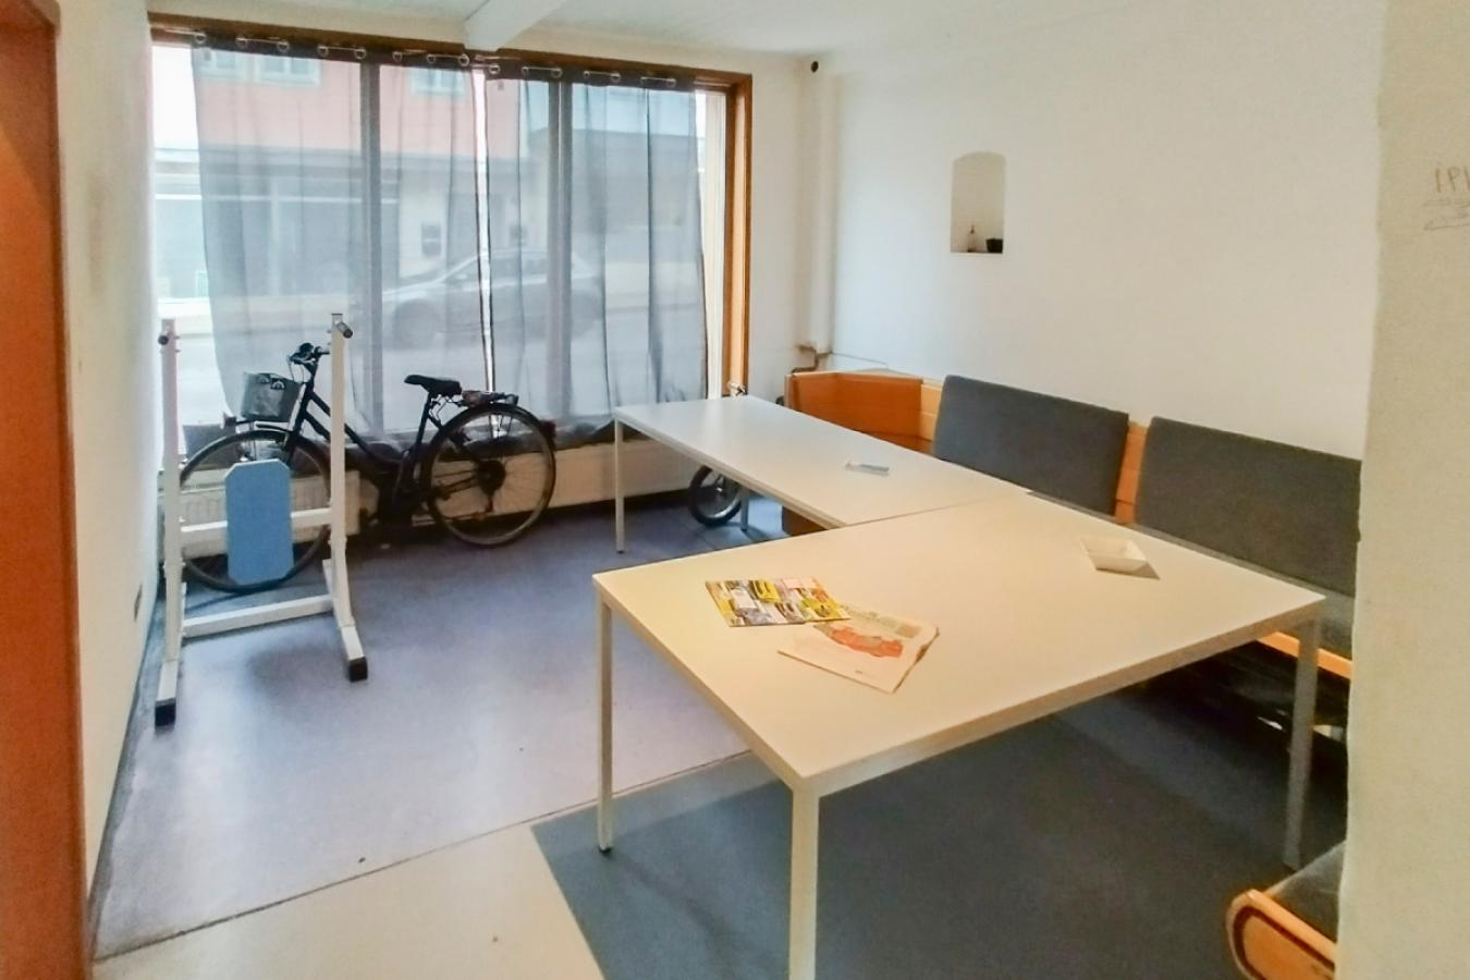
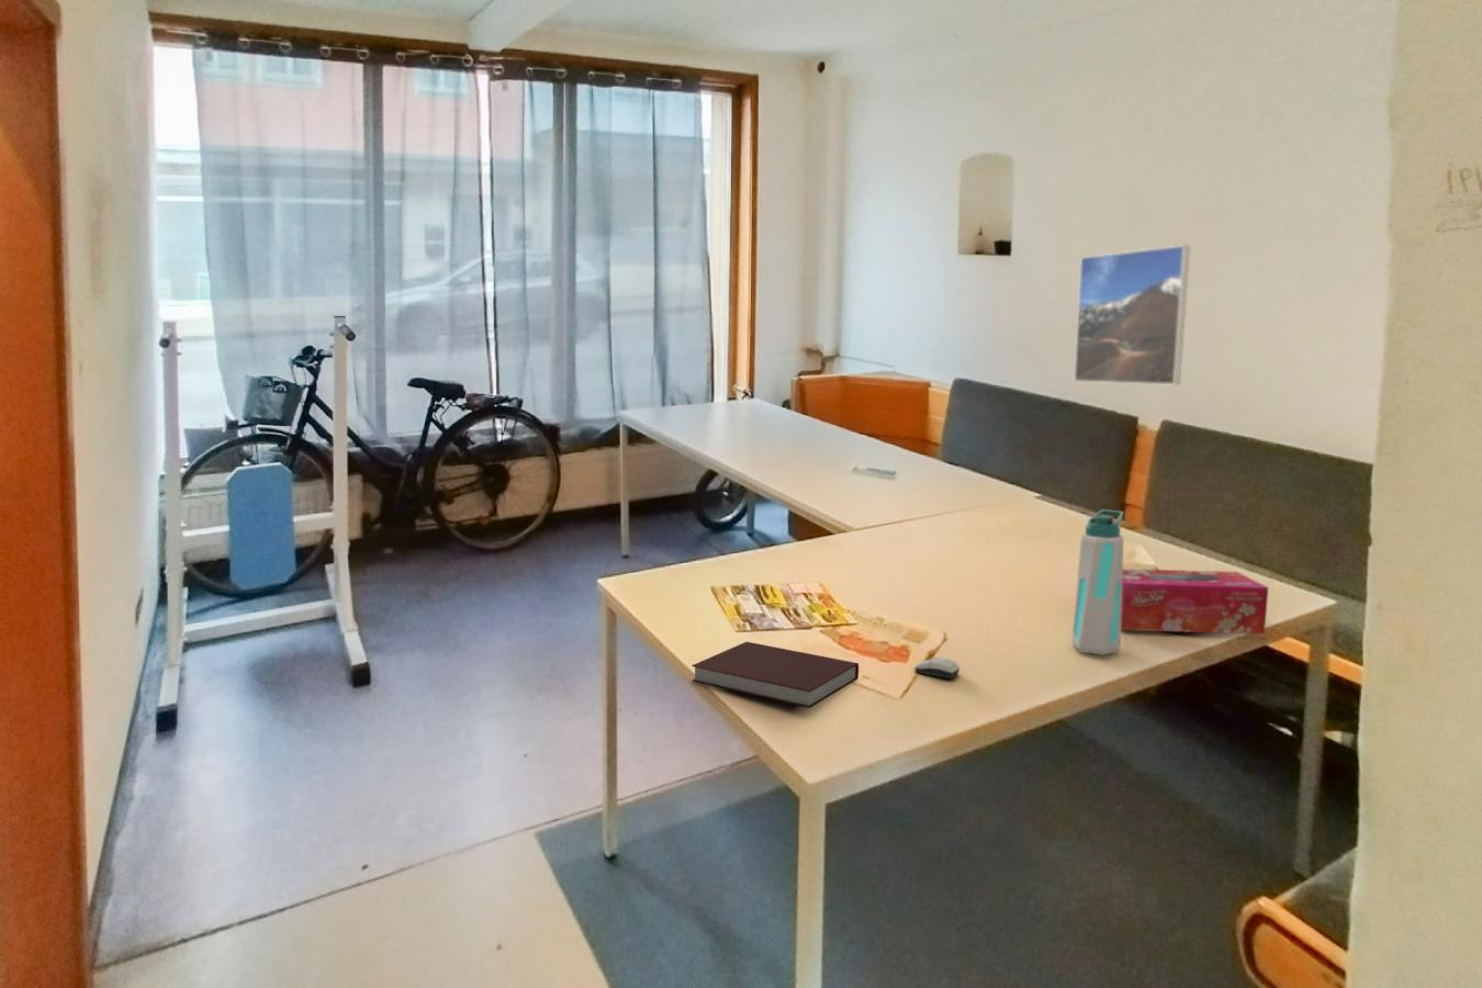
+ tissue box (1180, 600)
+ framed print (1127, 318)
+ computer mouse (936, 665)
+ notebook (775, 672)
+ water bottle (1100, 581)
